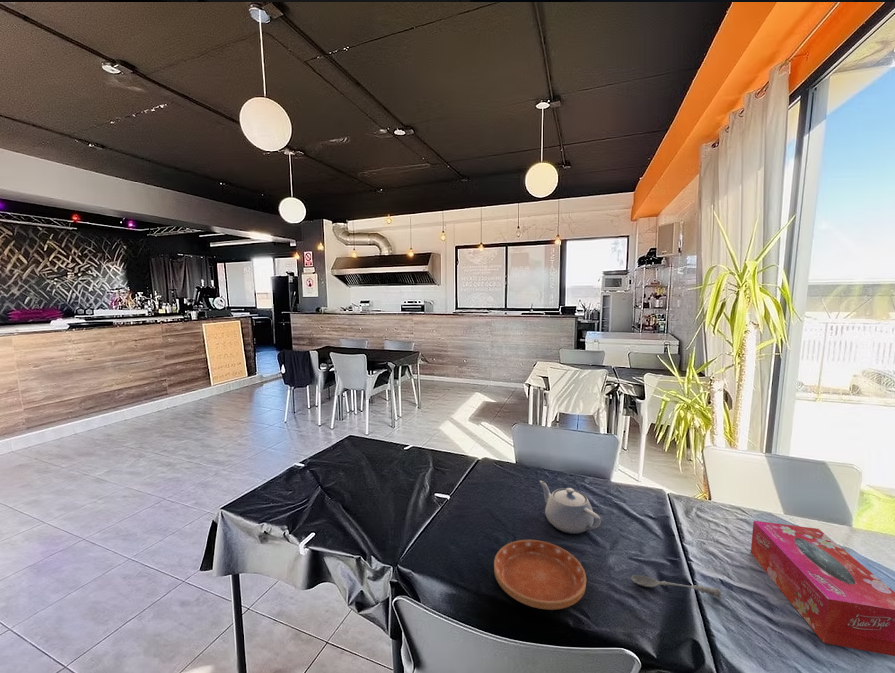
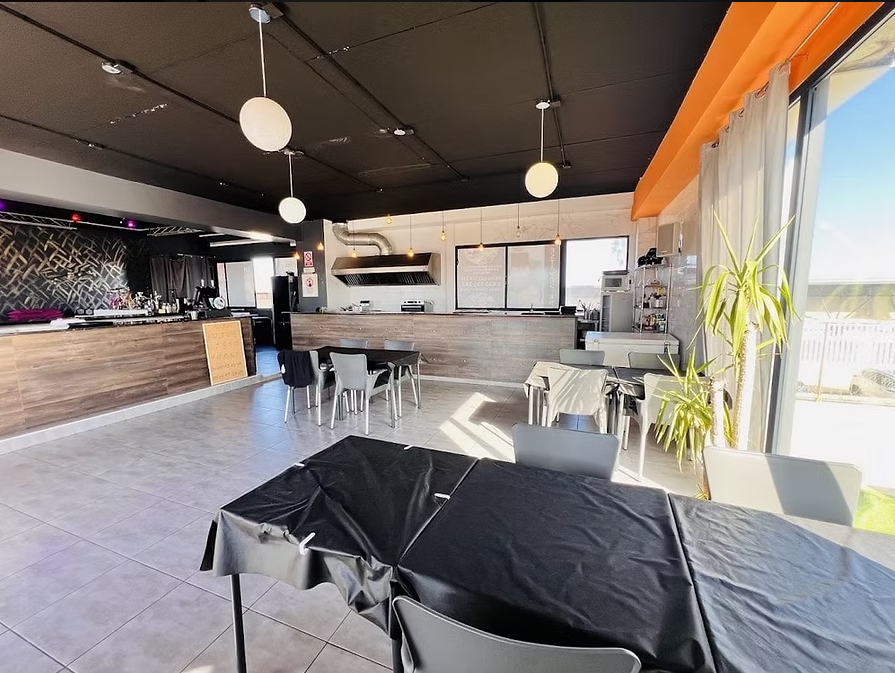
- teapot (567, 506)
- saucer (538, 573)
- soupspoon (674, 584)
- tissue box (820, 578)
